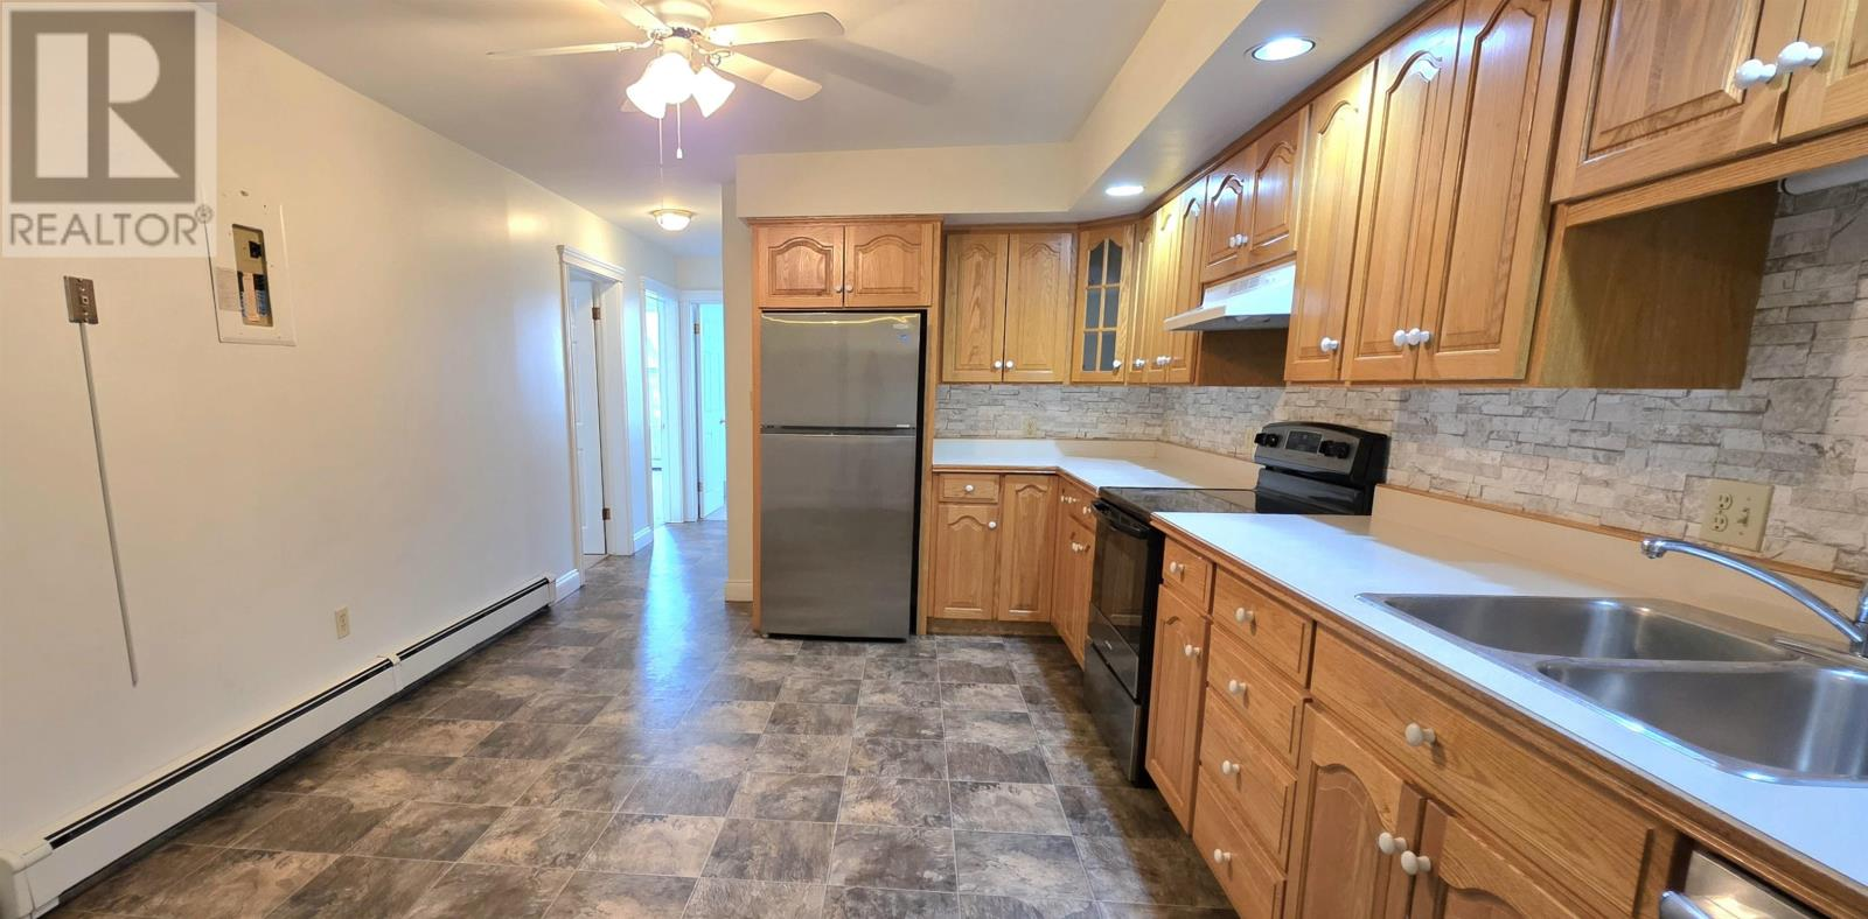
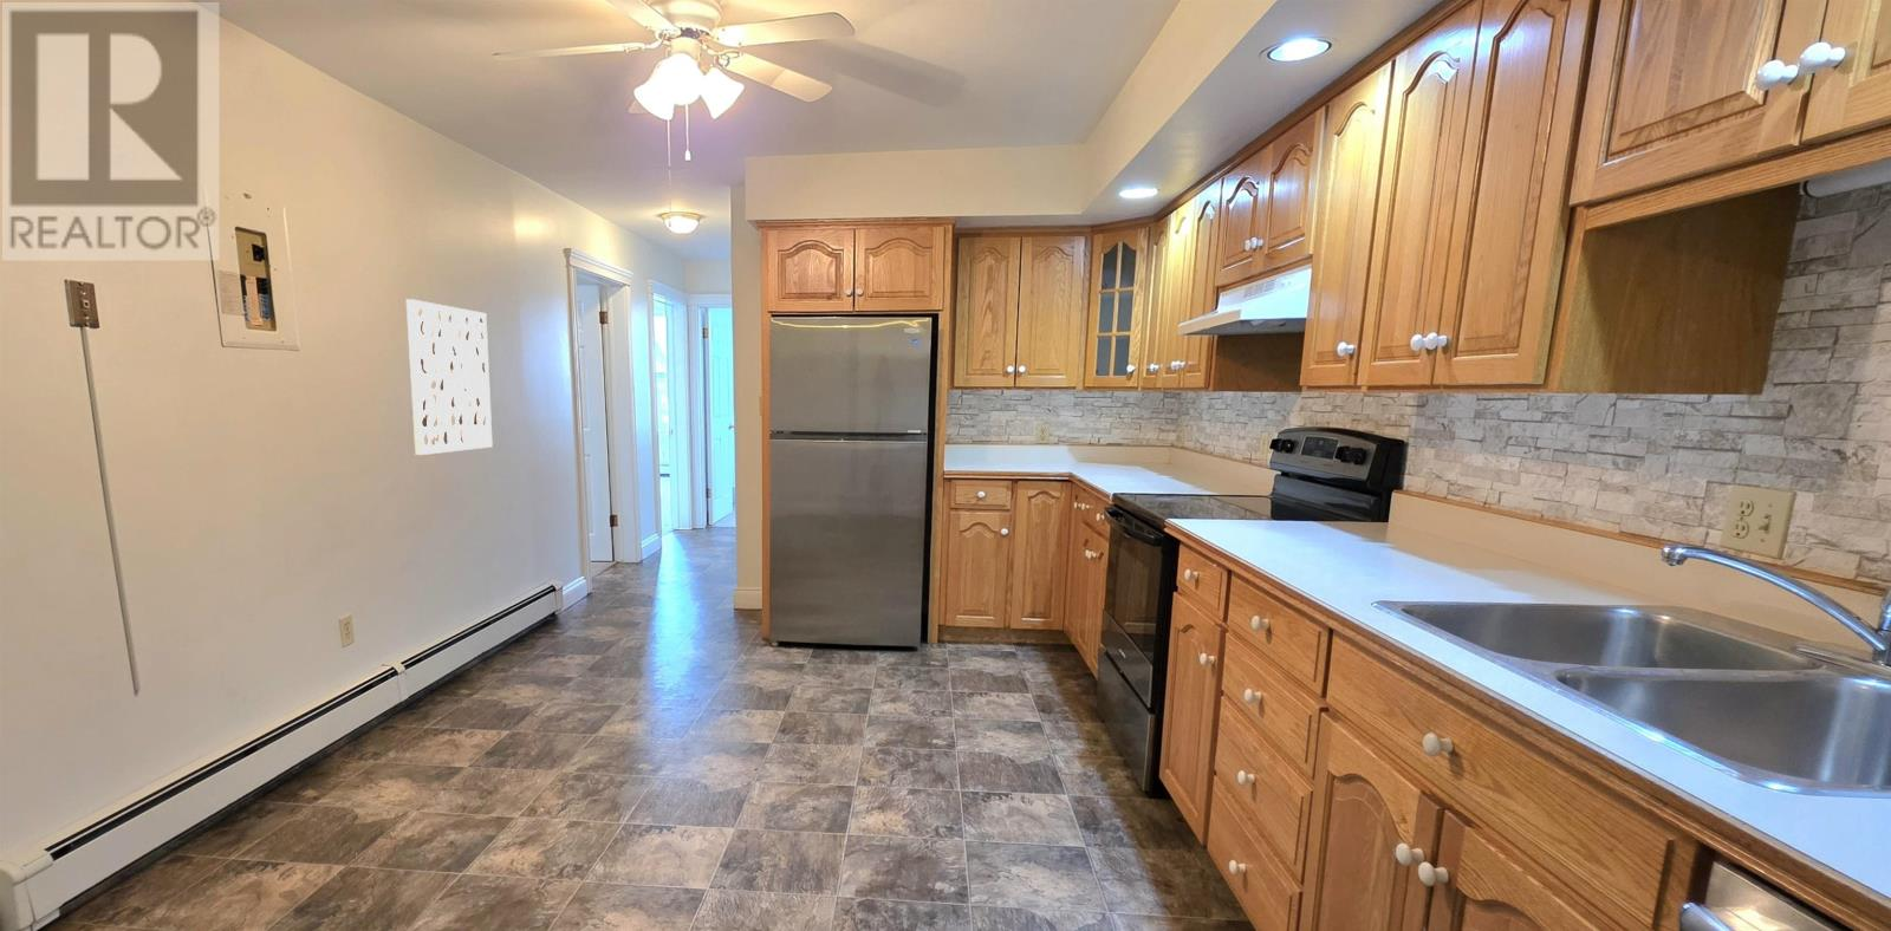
+ wall art (452, 379)
